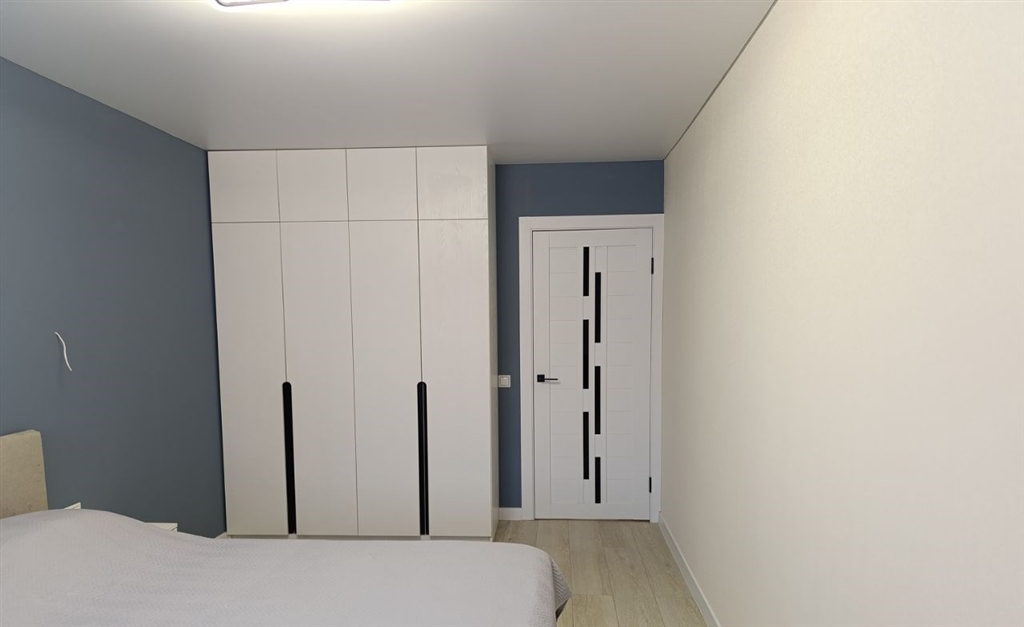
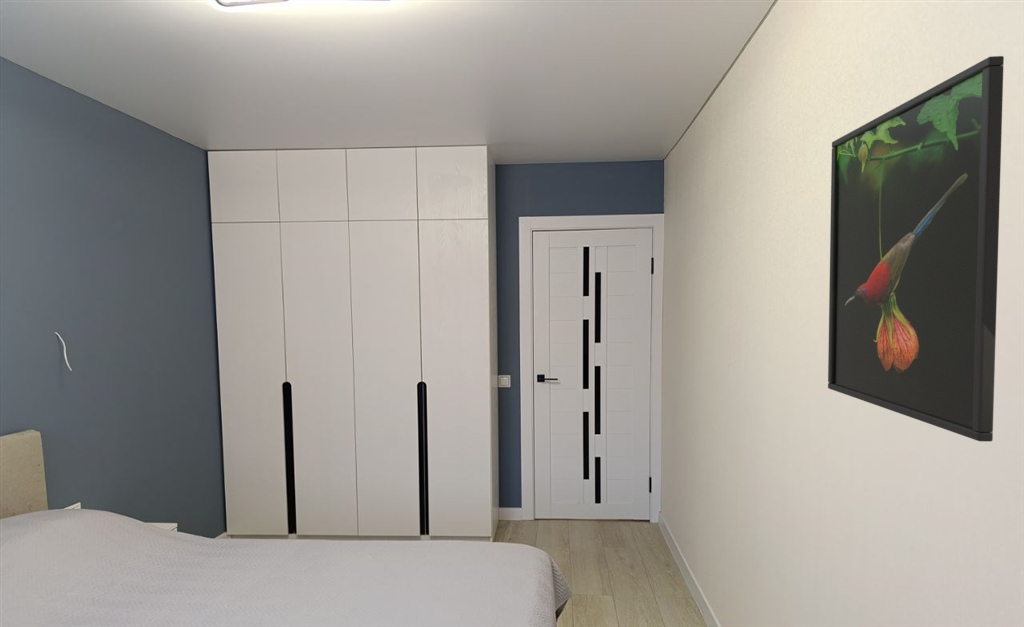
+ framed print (895, 260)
